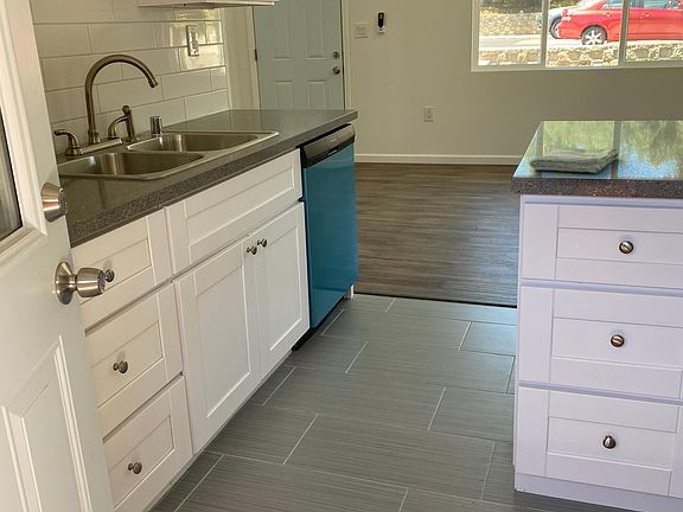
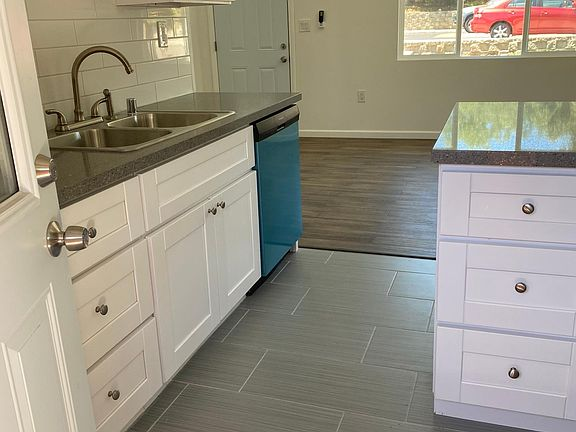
- dish towel (574, 156)
